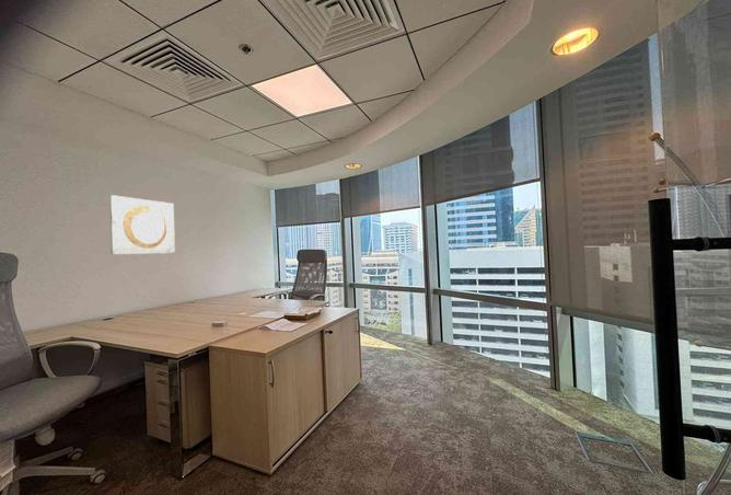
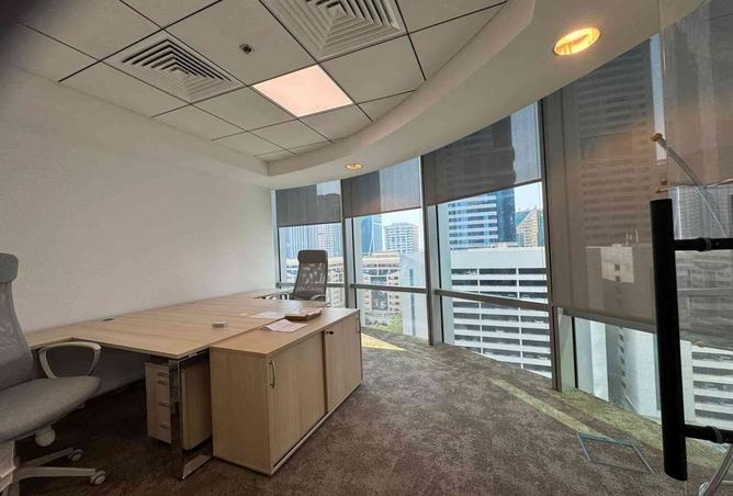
- wall art (144, 227)
